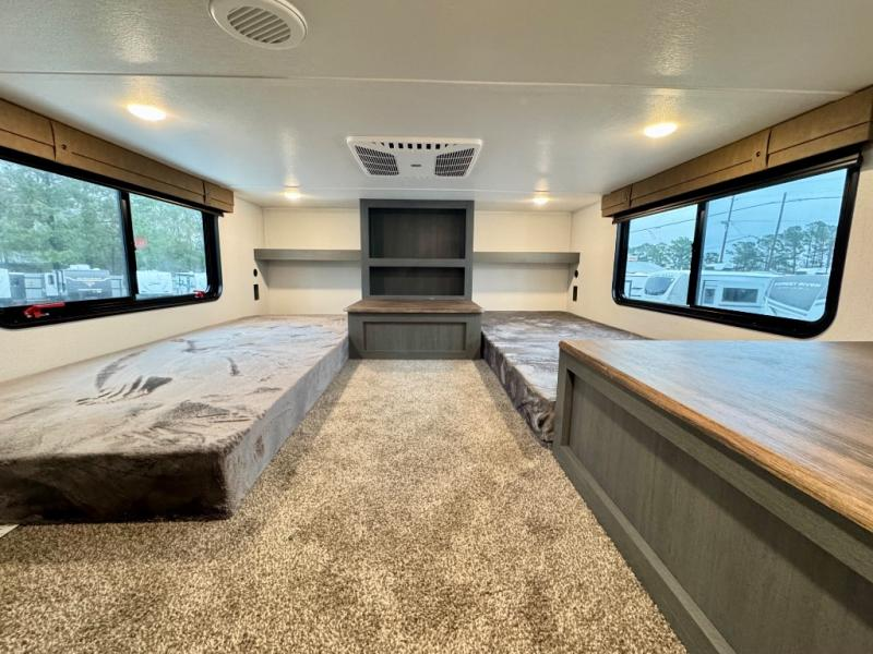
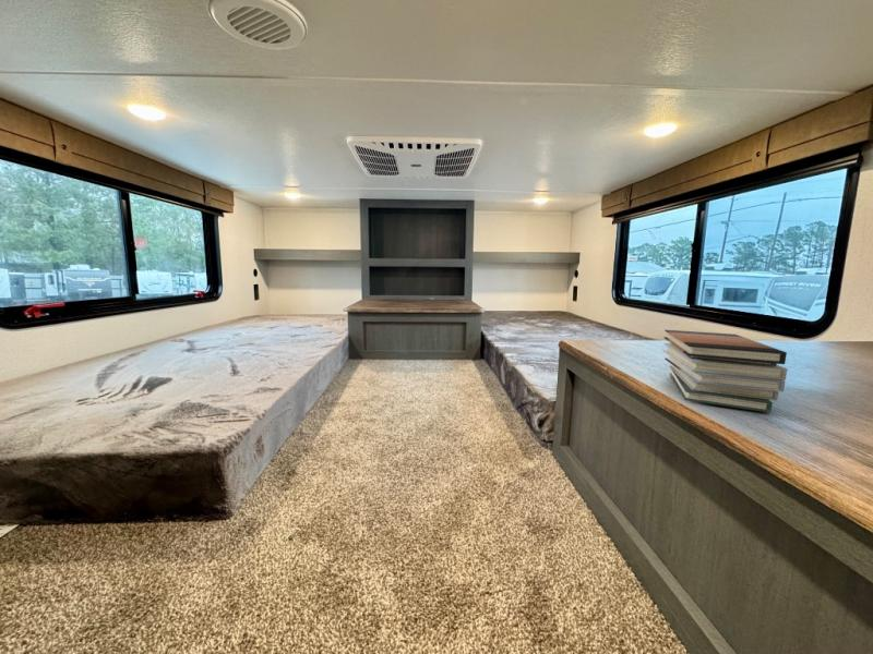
+ book stack (713, 365)
